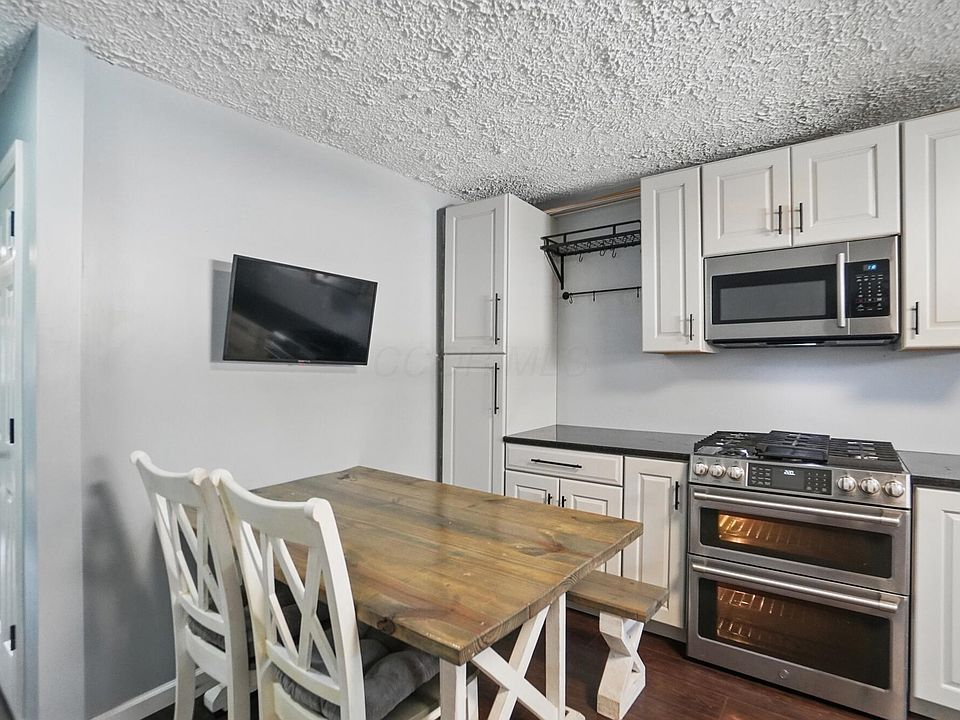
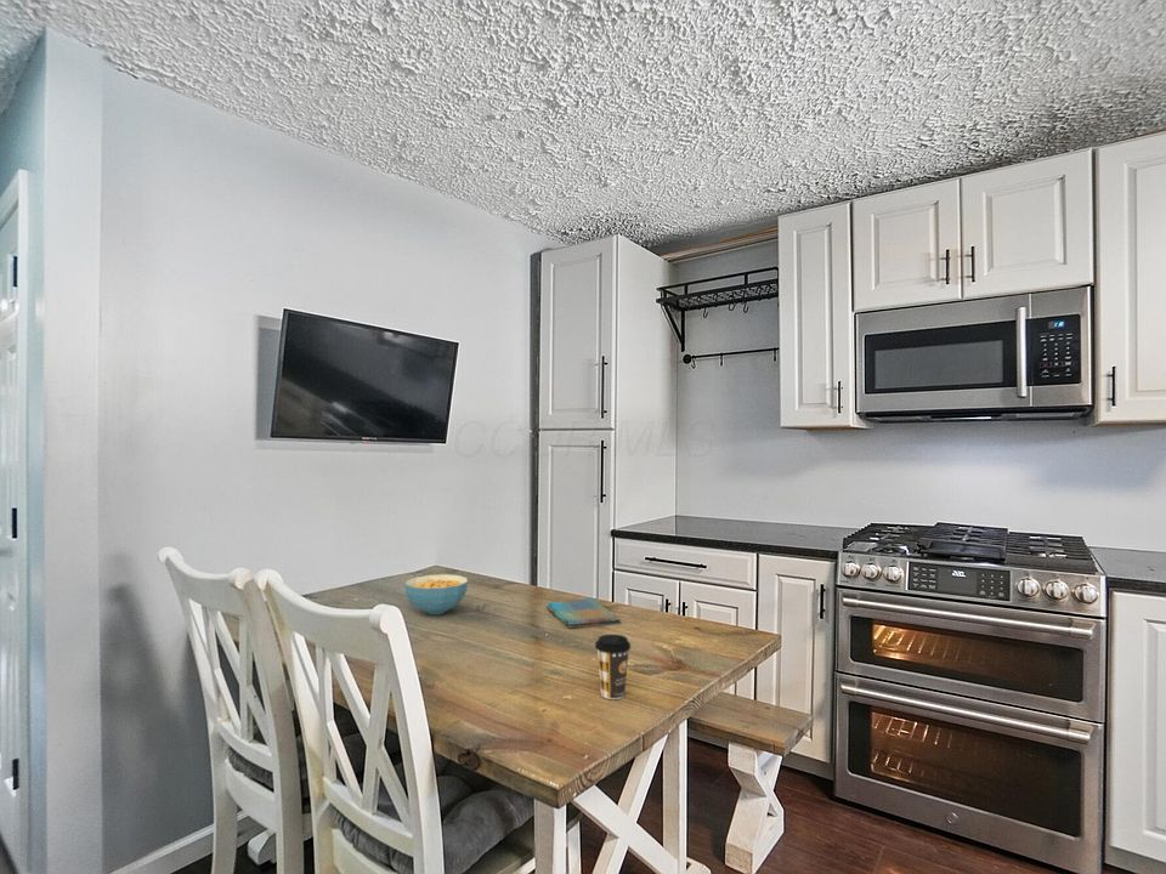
+ dish towel (582, 612)
+ cereal bowl (436, 596)
+ coffee cup (612, 666)
